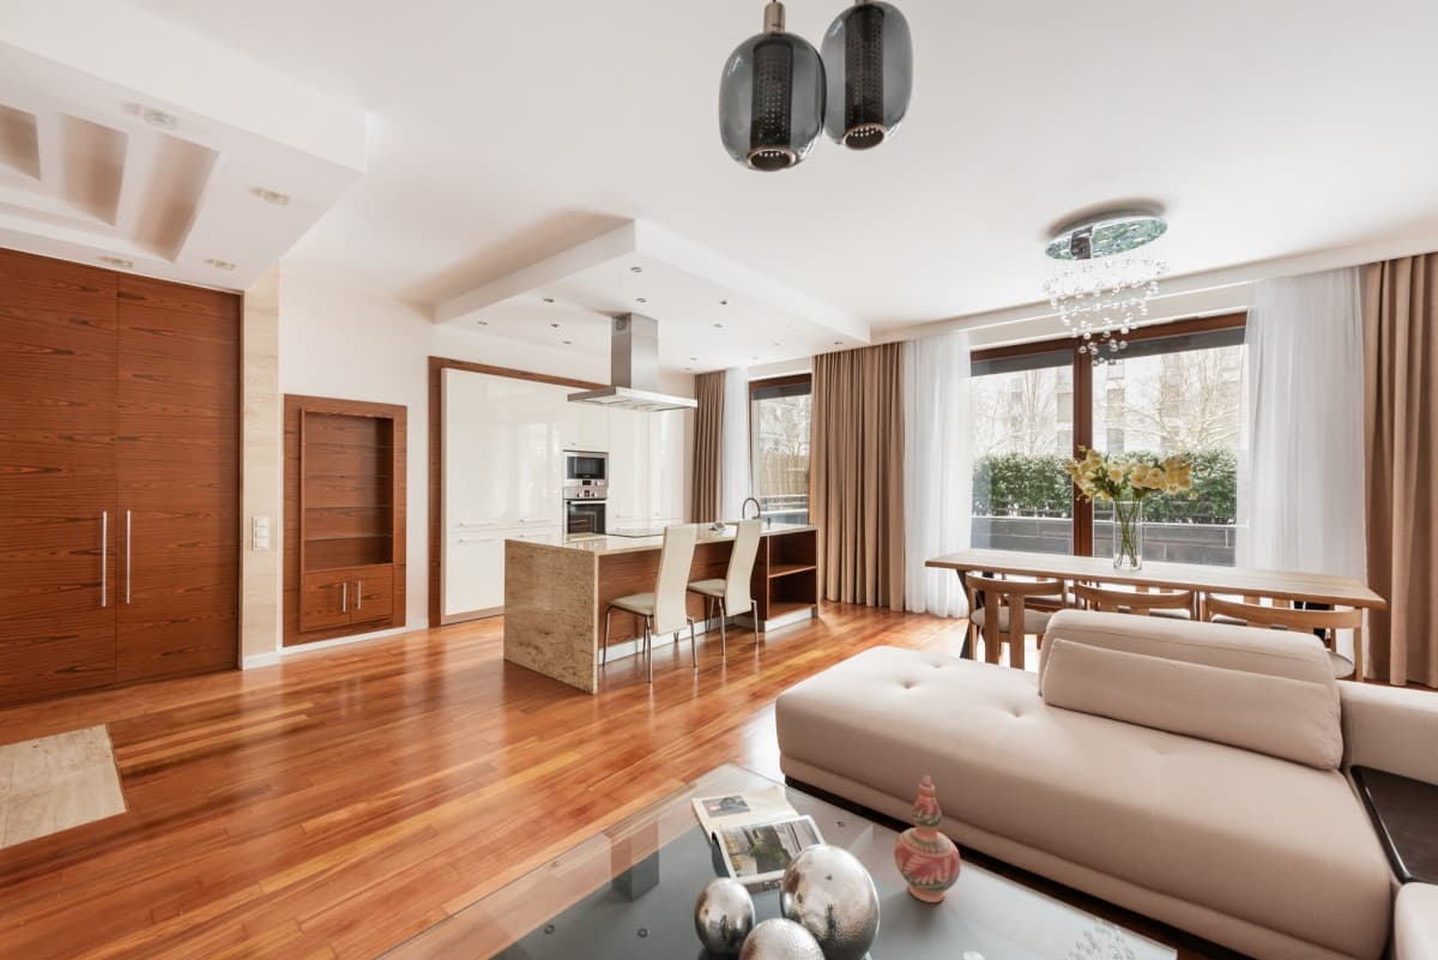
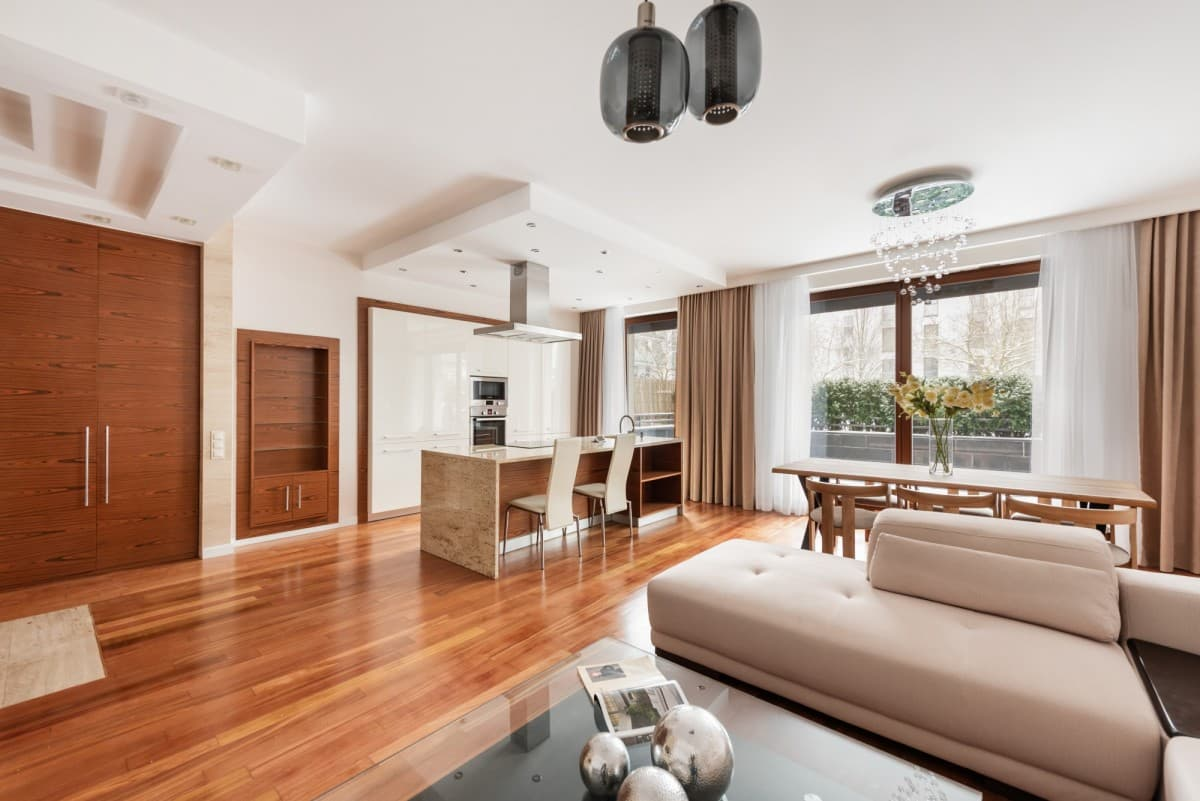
- decorative vase (926, 832)
